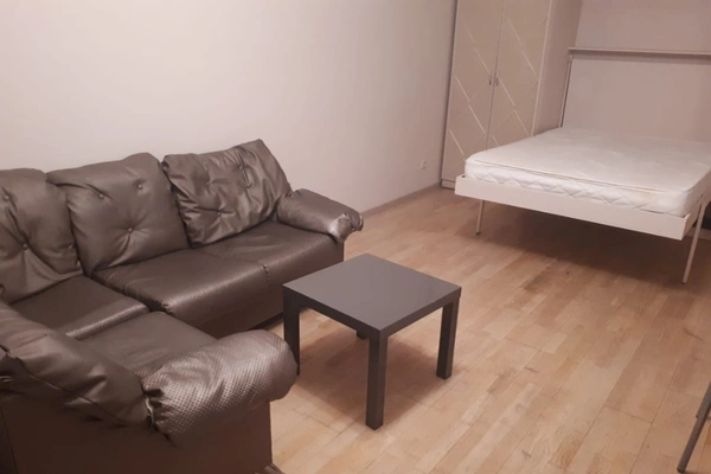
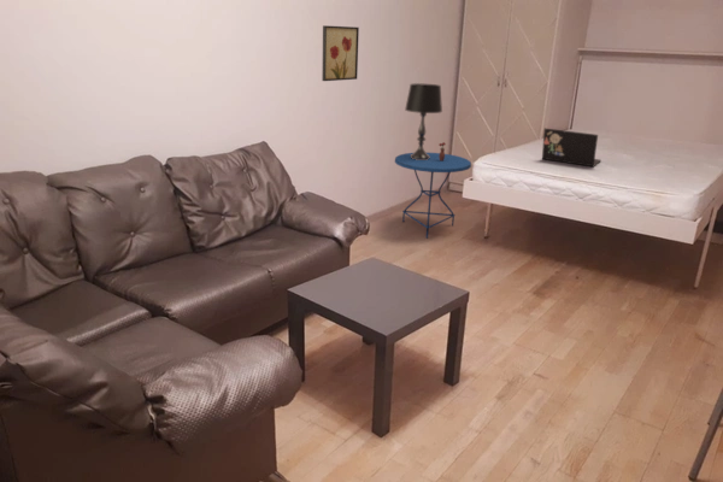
+ laptop (572, 145)
+ wall art (340, 53)
+ side table (430, 186)
+ table lamp (422, 122)
